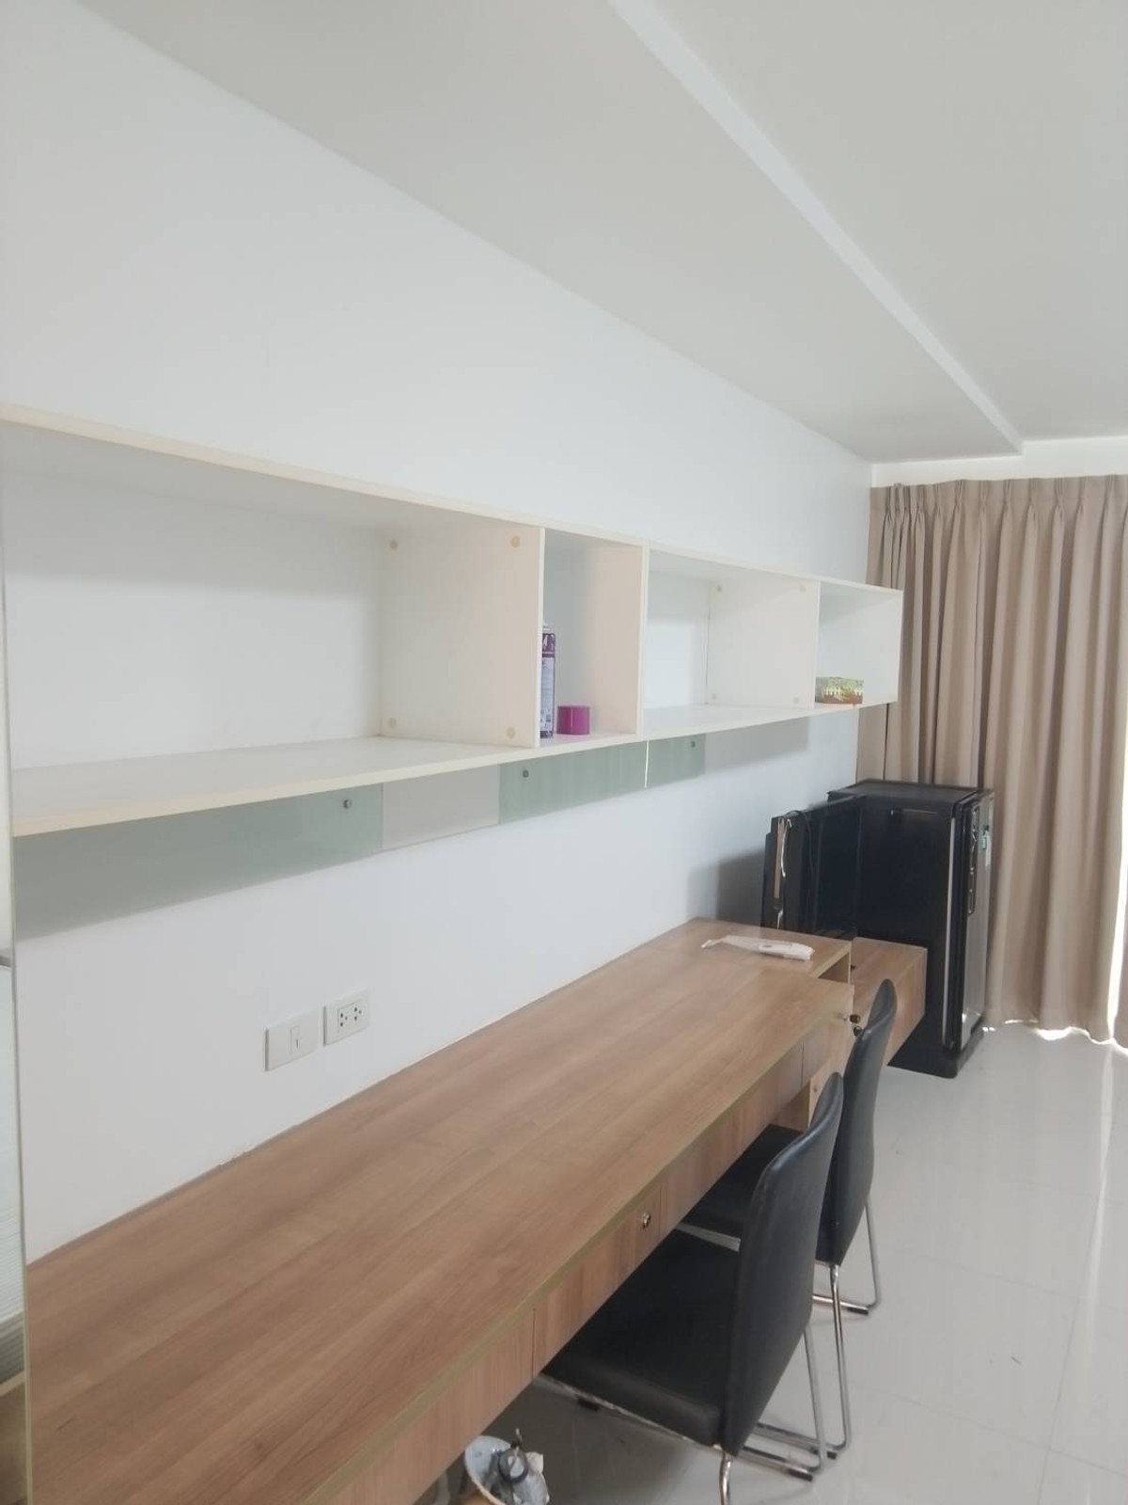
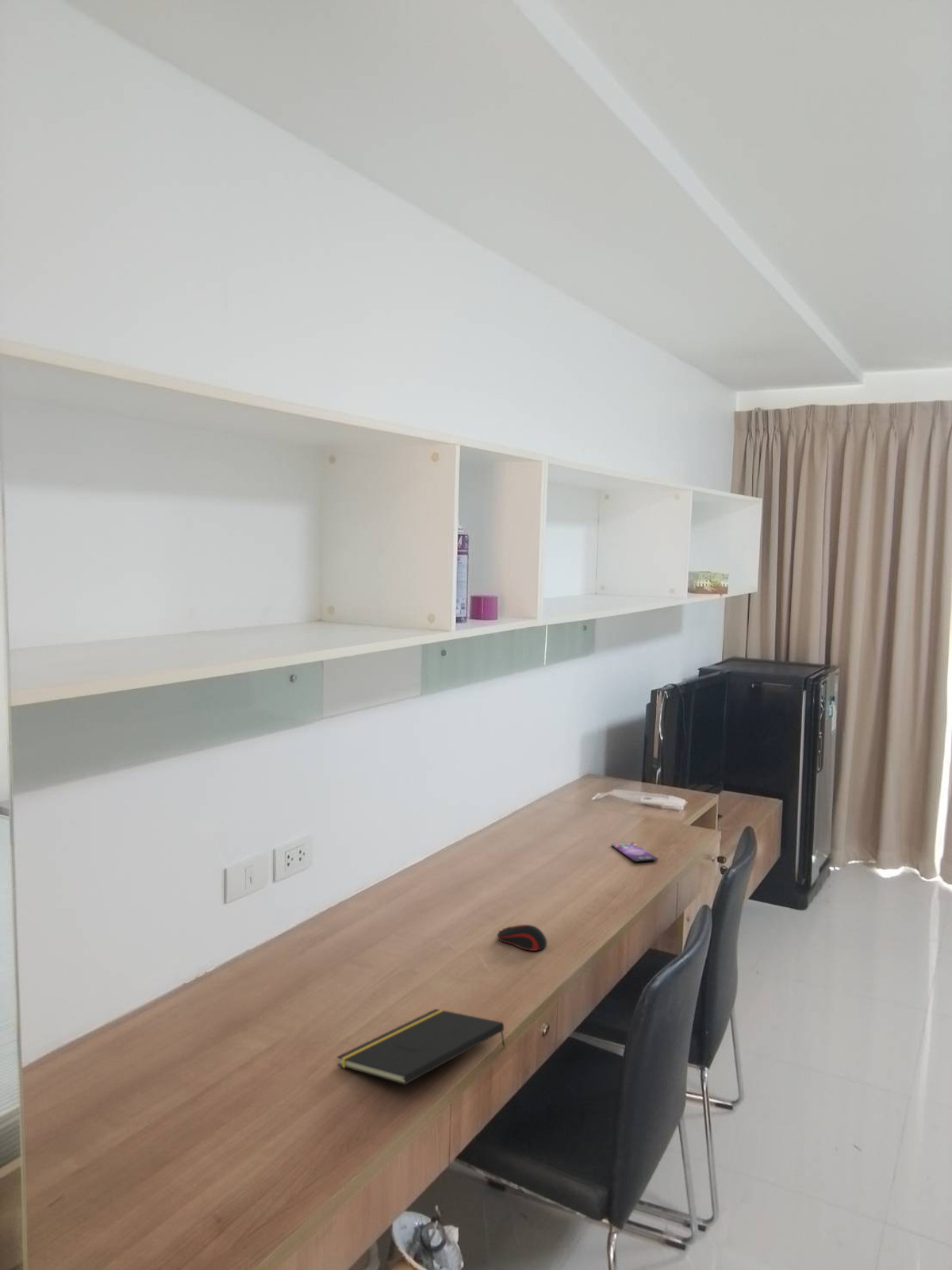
+ notepad (421, 1043)
+ smartphone (634, 852)
+ computer mouse (522, 933)
